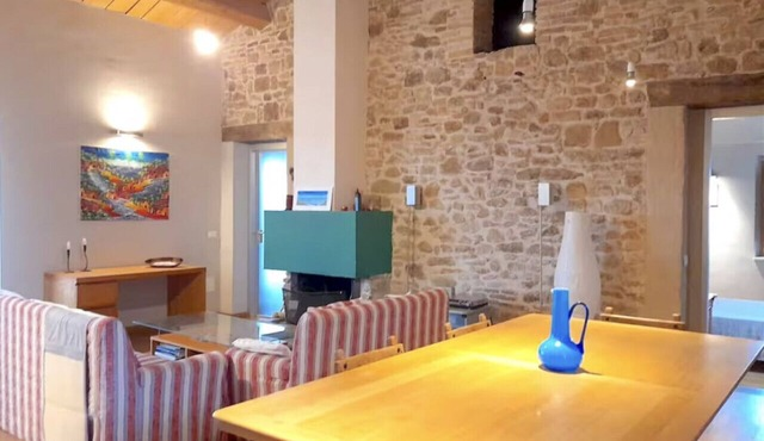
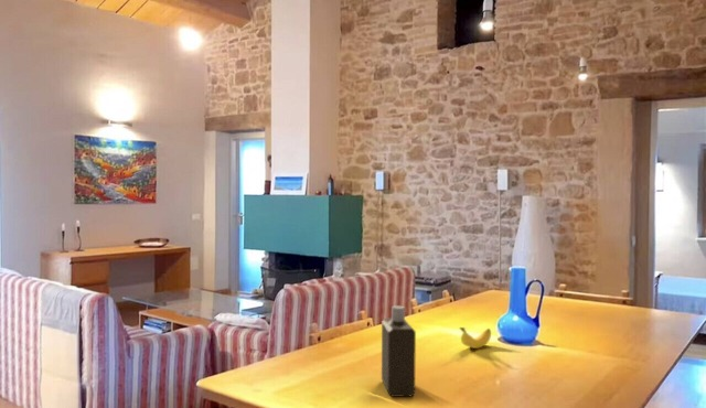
+ banana (475, 337)
+ bottle (397, 347)
